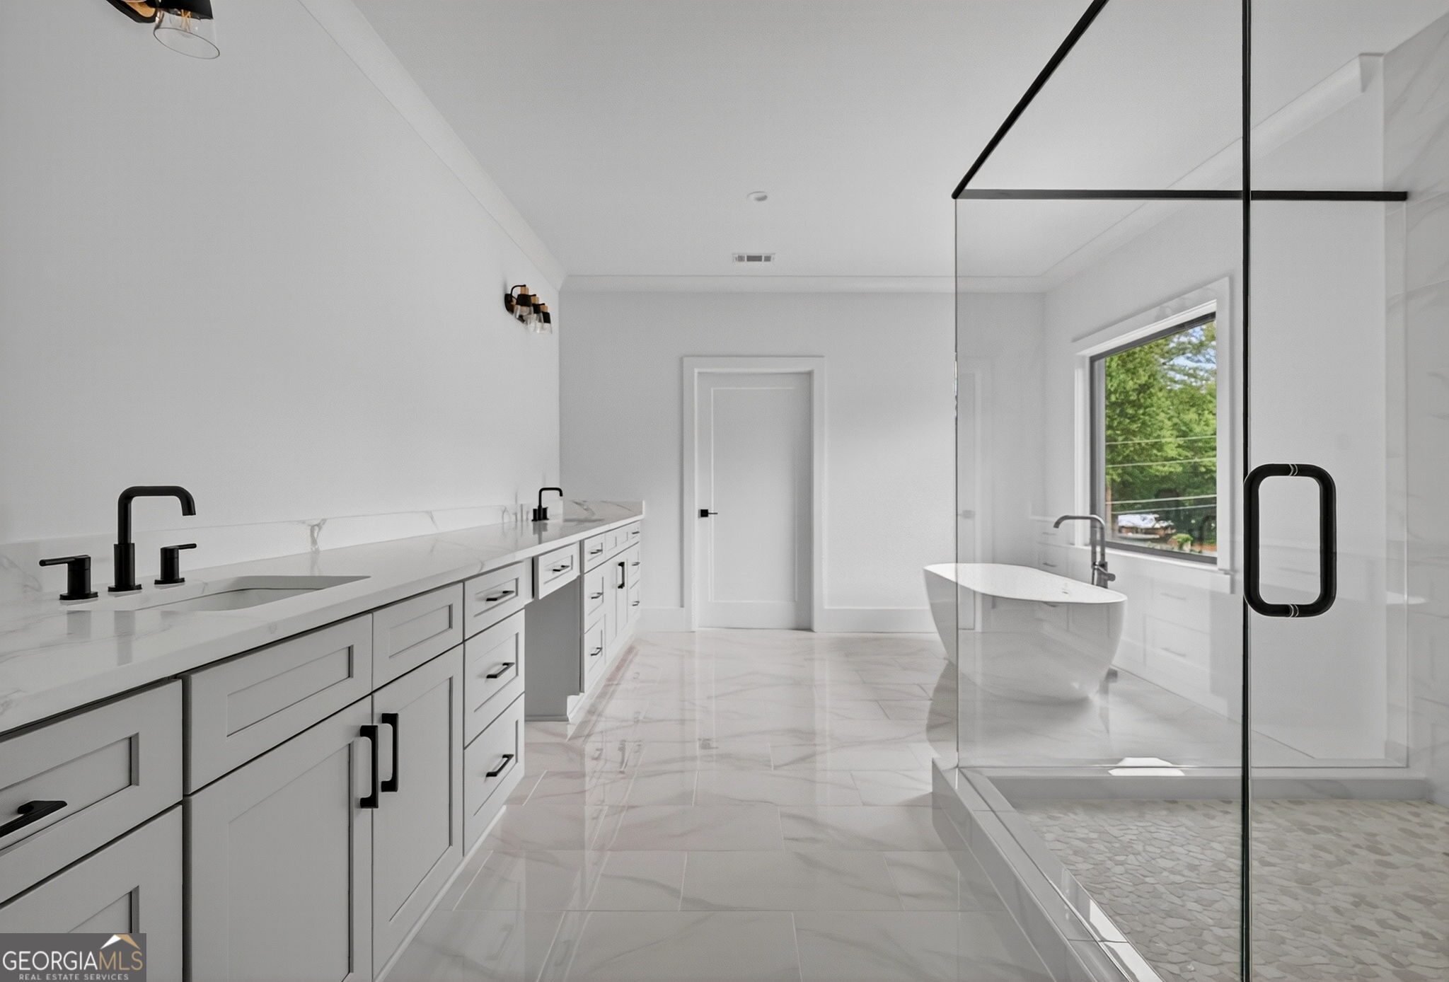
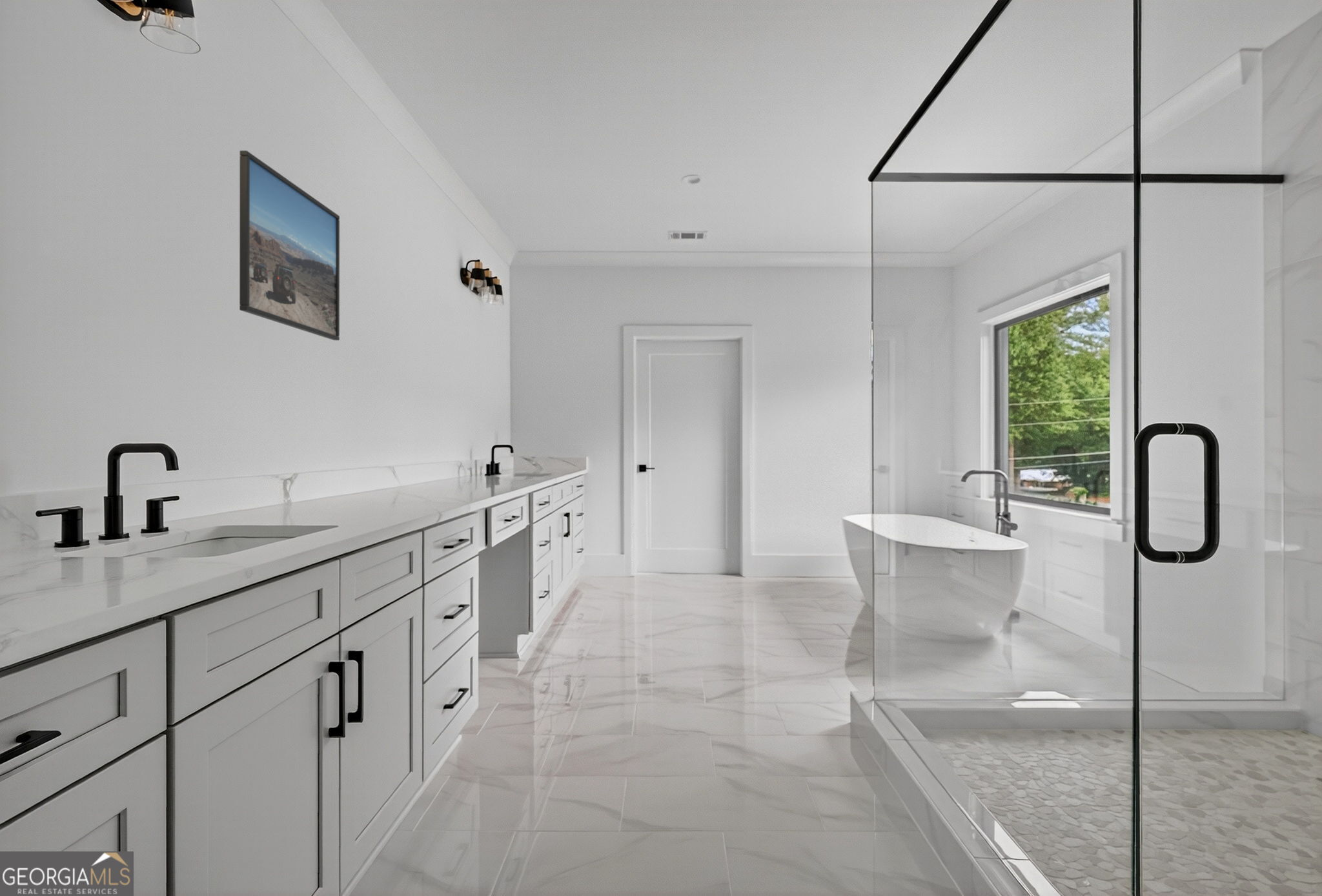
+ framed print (296, 257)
